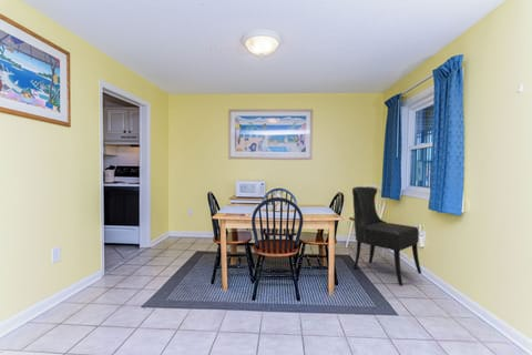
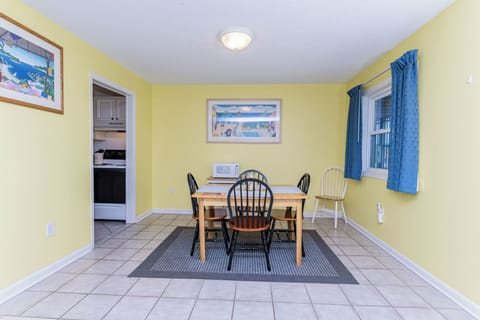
- dining chair (387, 230)
